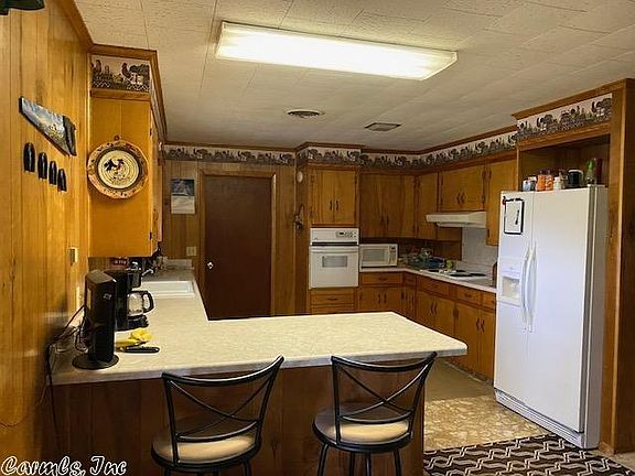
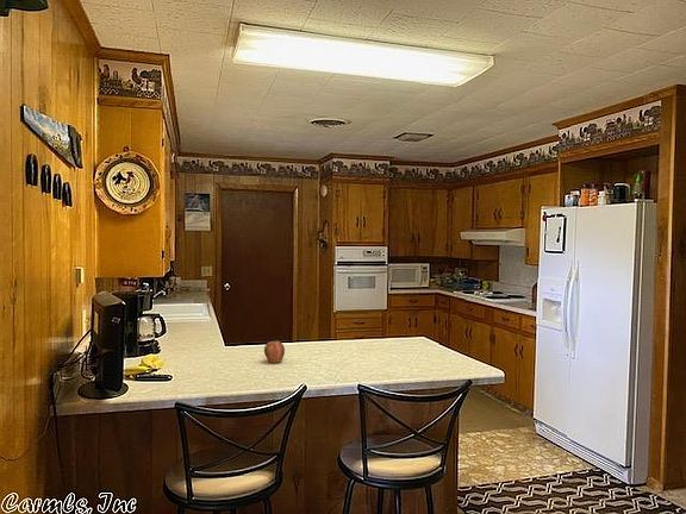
+ apple (274, 351)
